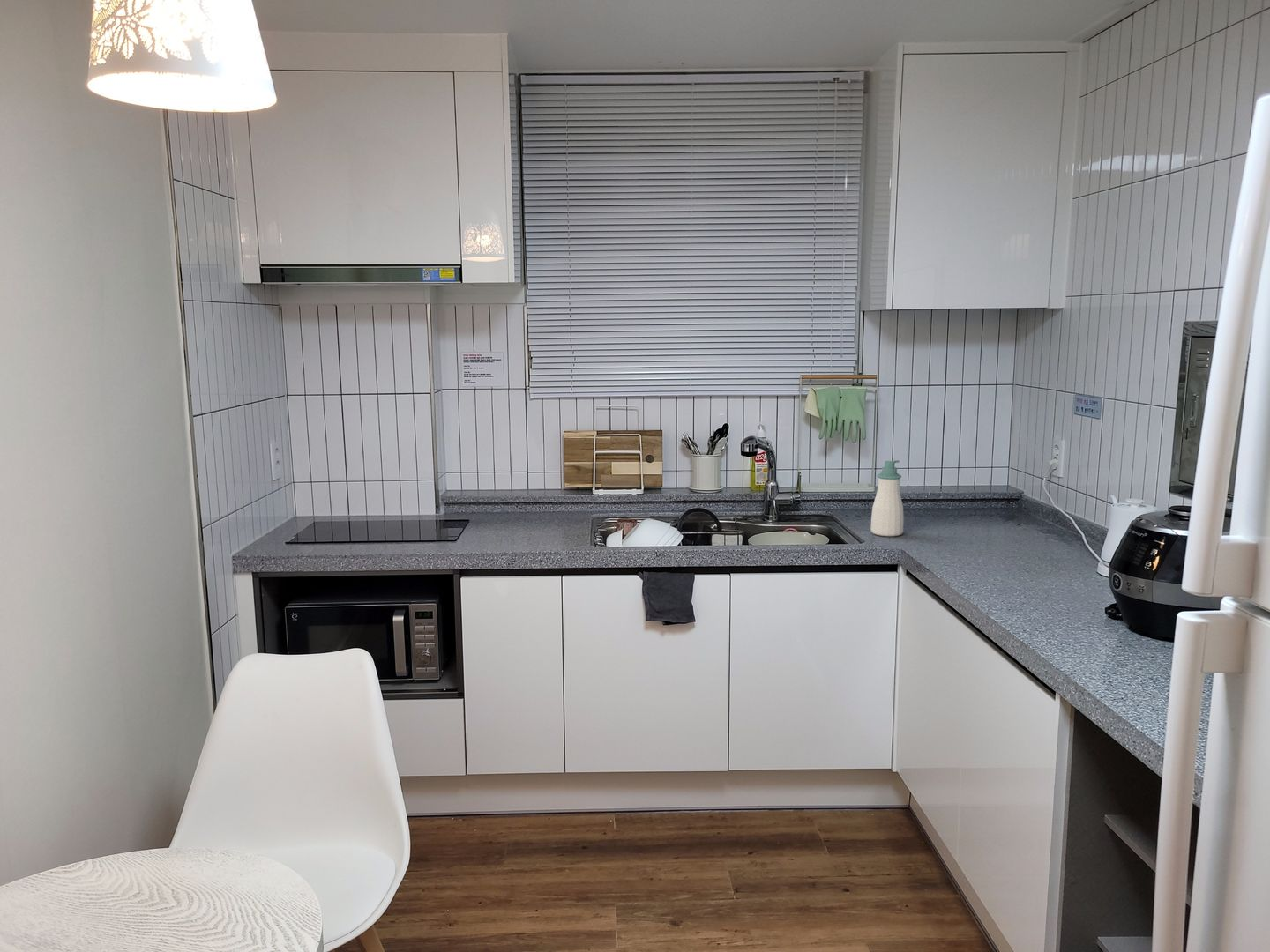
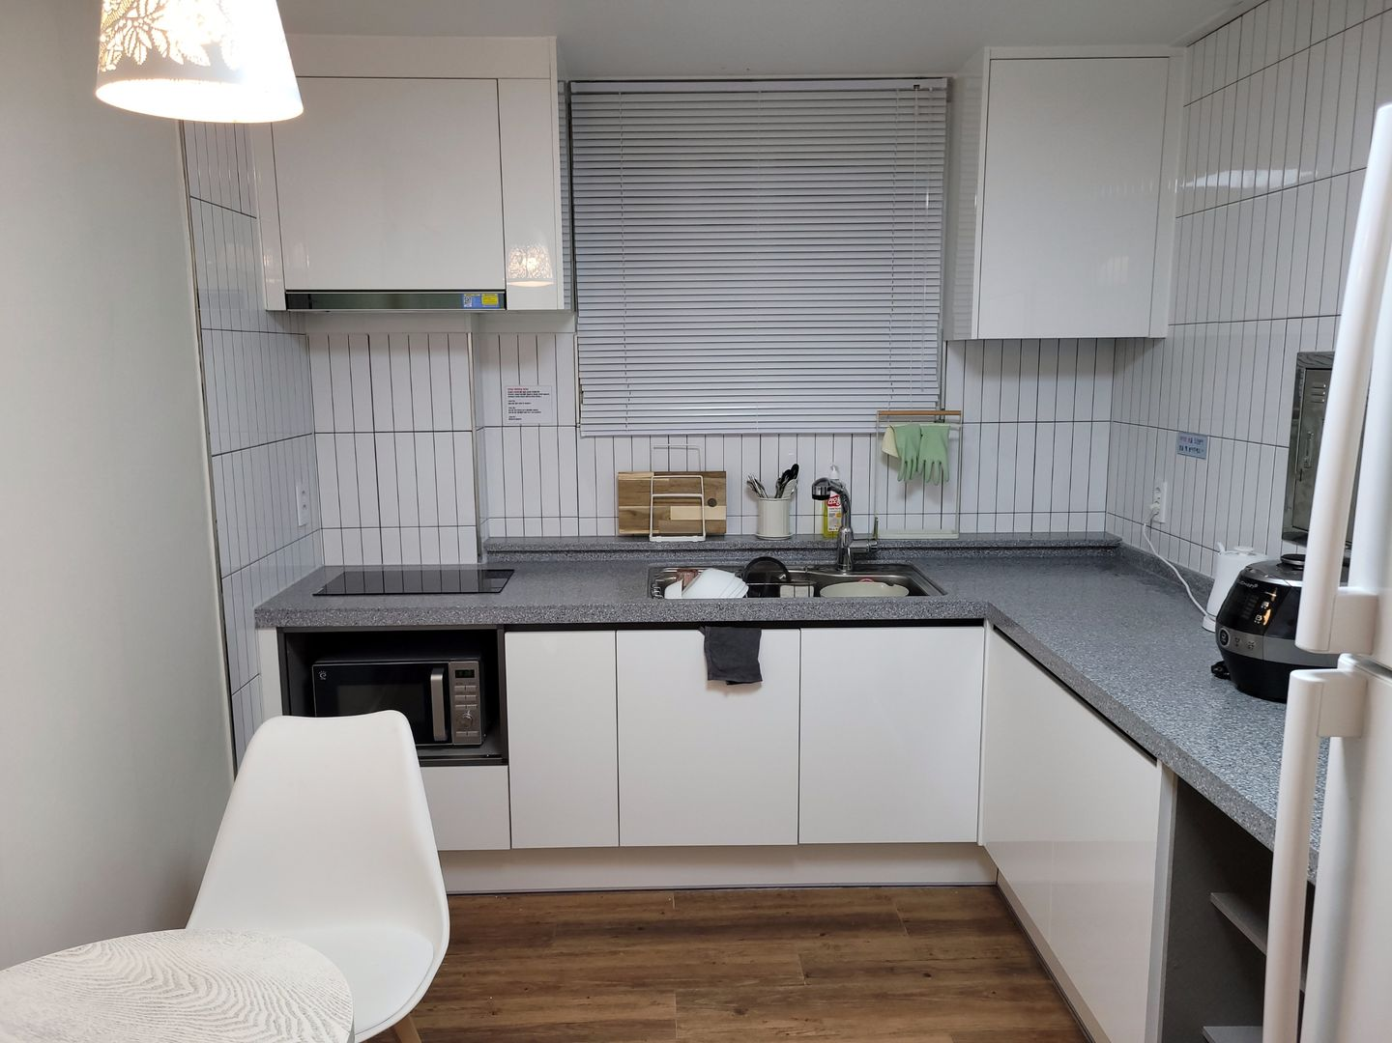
- soap bottle (888, 497)
